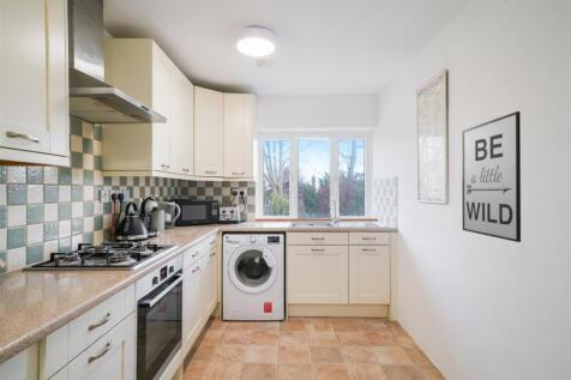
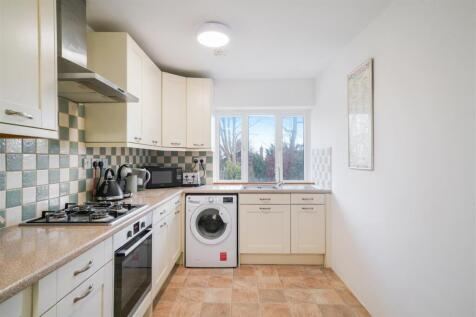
- wall art (487, 179)
